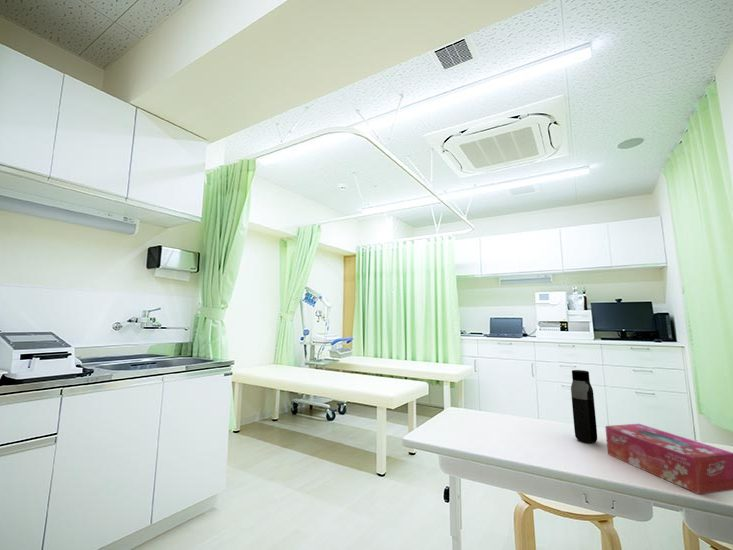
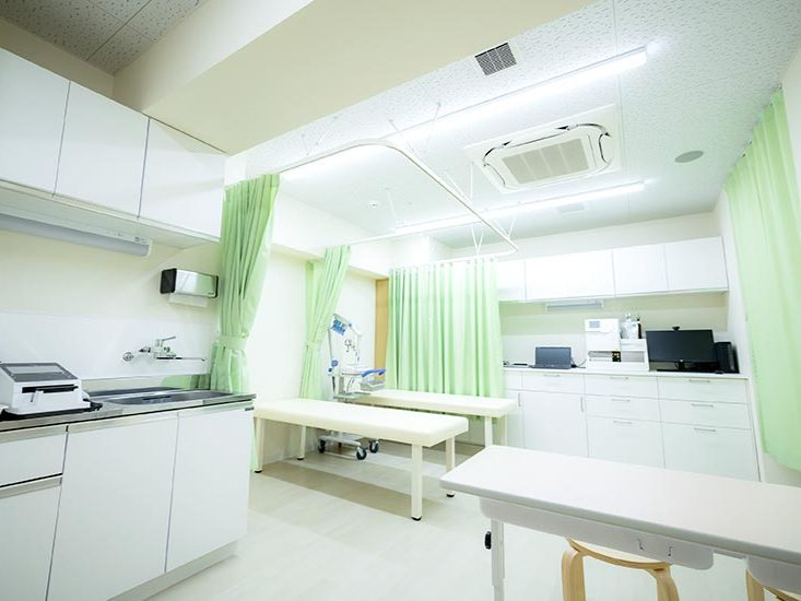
- tissue box (664, 453)
- water bottle (583, 405)
